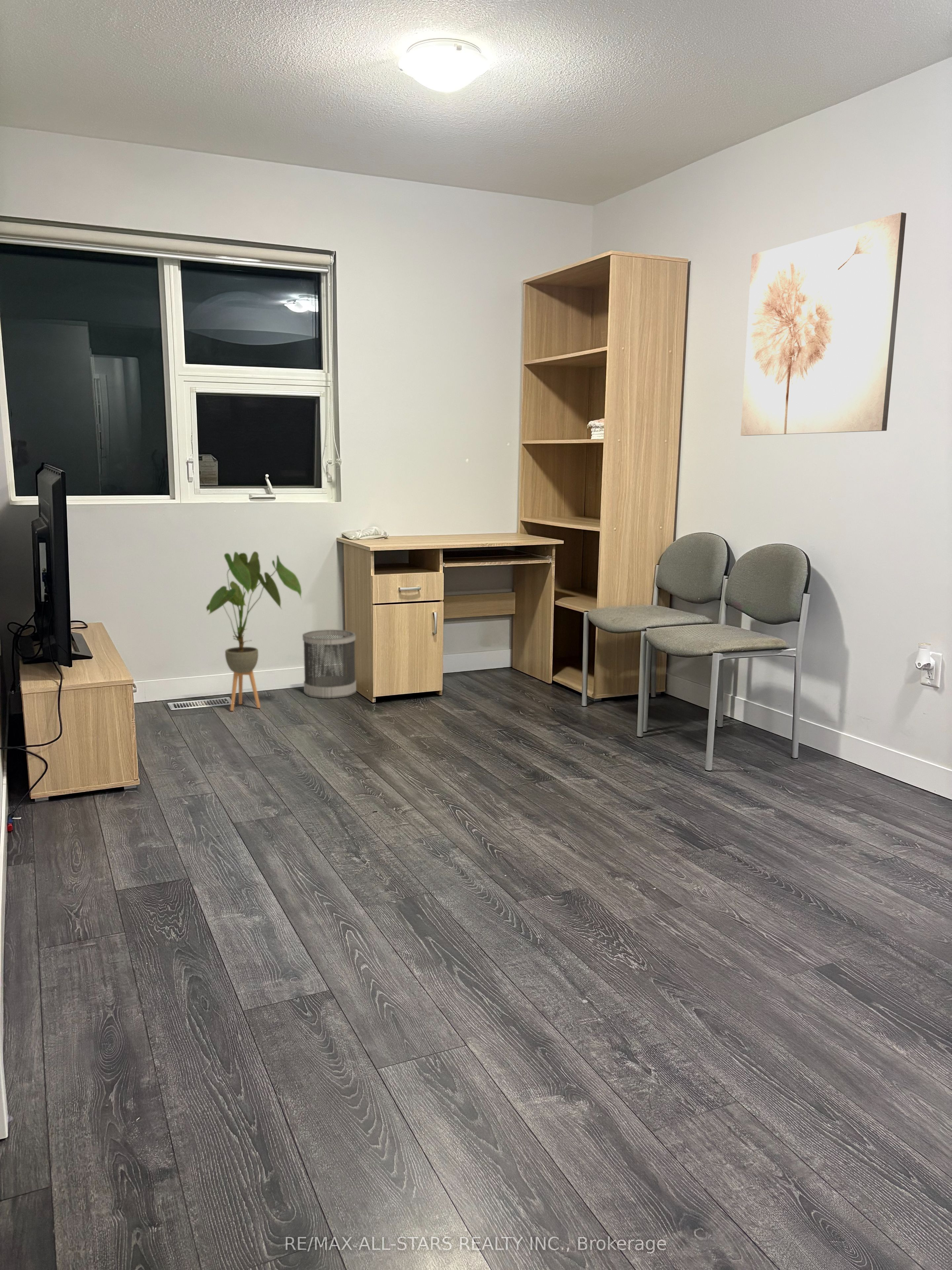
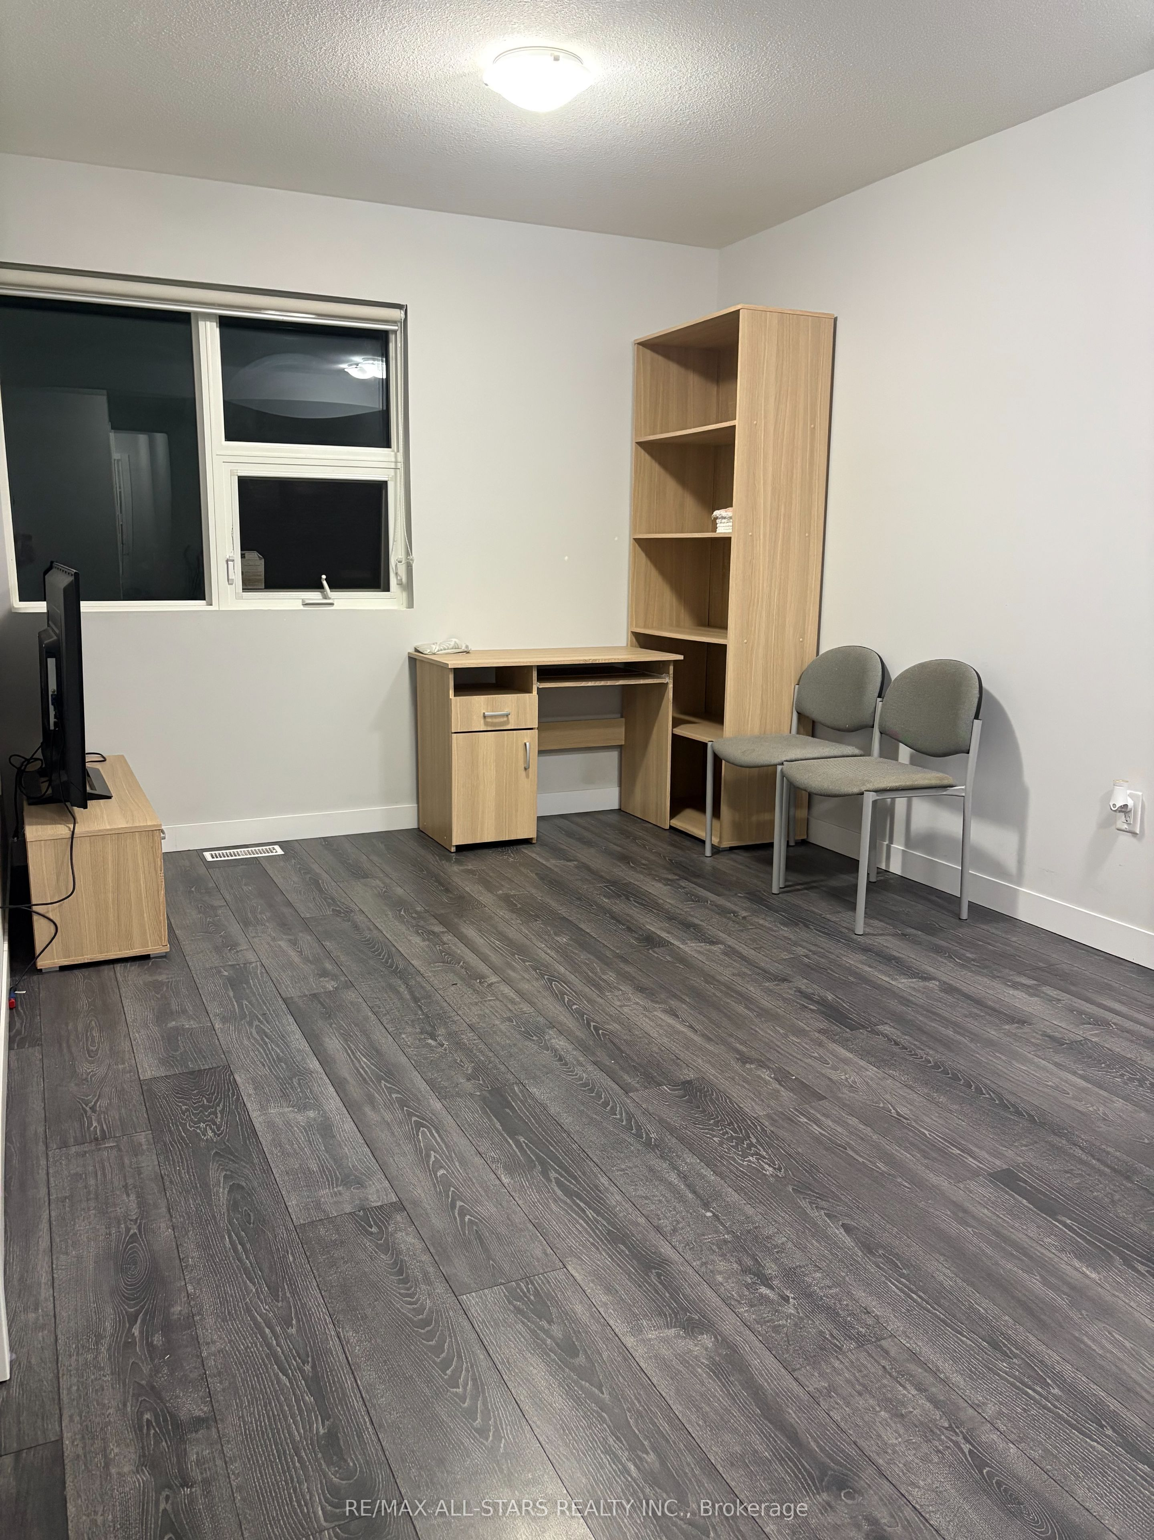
- wall art (814, 336)
- house plant (247, 629)
- wastebasket (330, 663)
